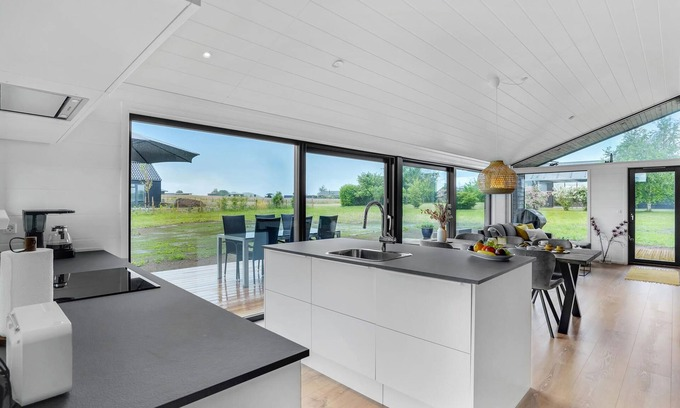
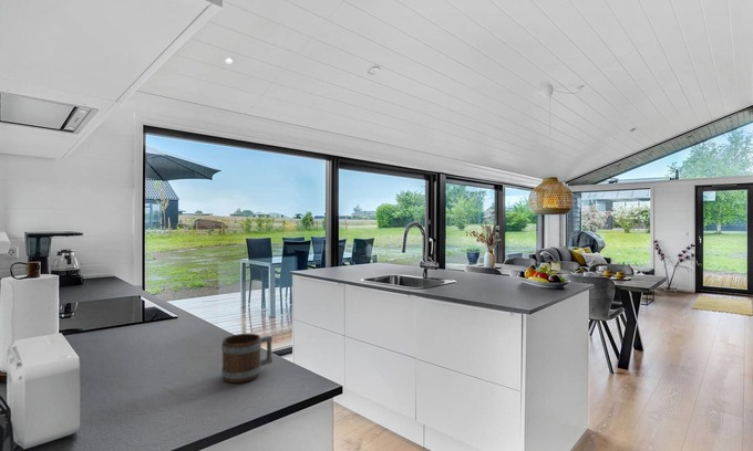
+ mug (248, 355)
